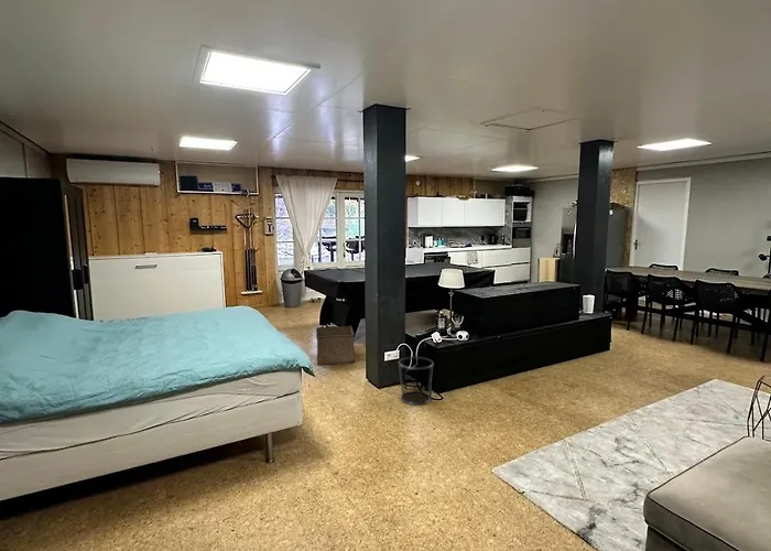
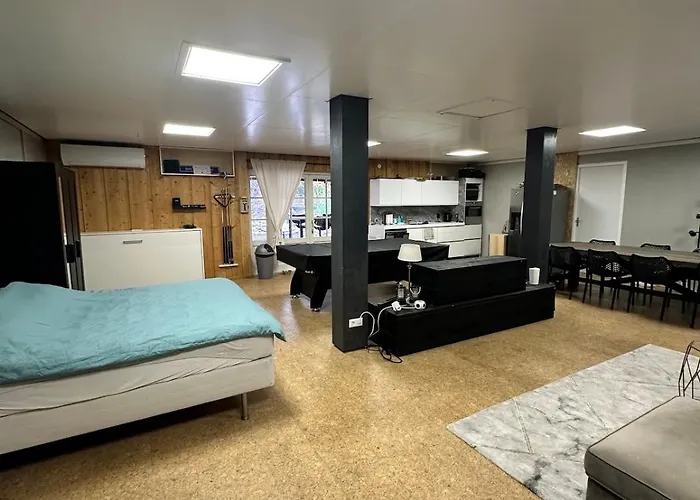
- waste bin (415, 380)
- storage bin (335, 344)
